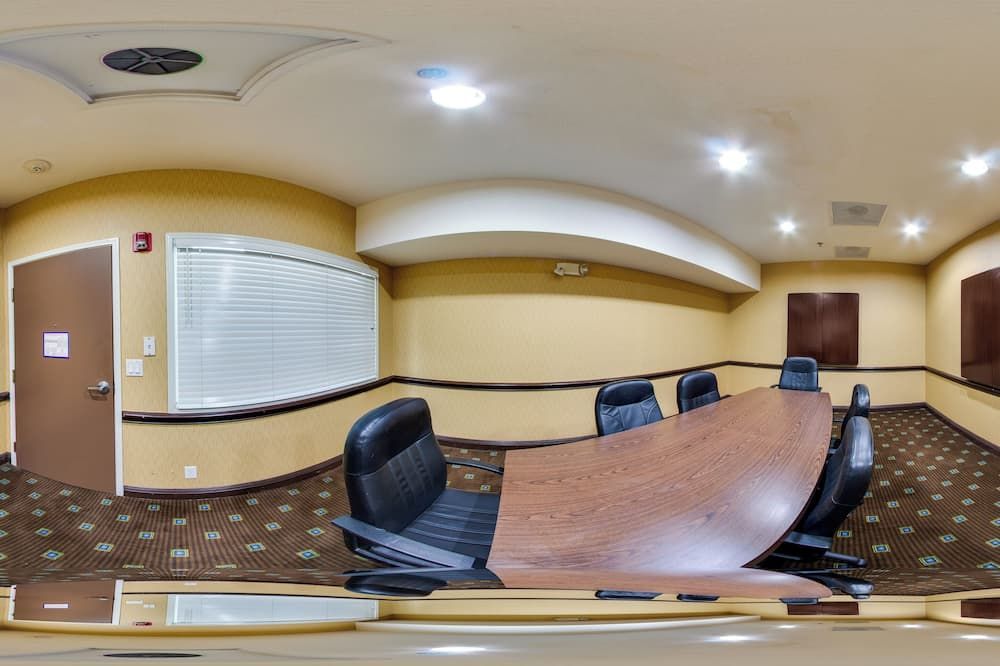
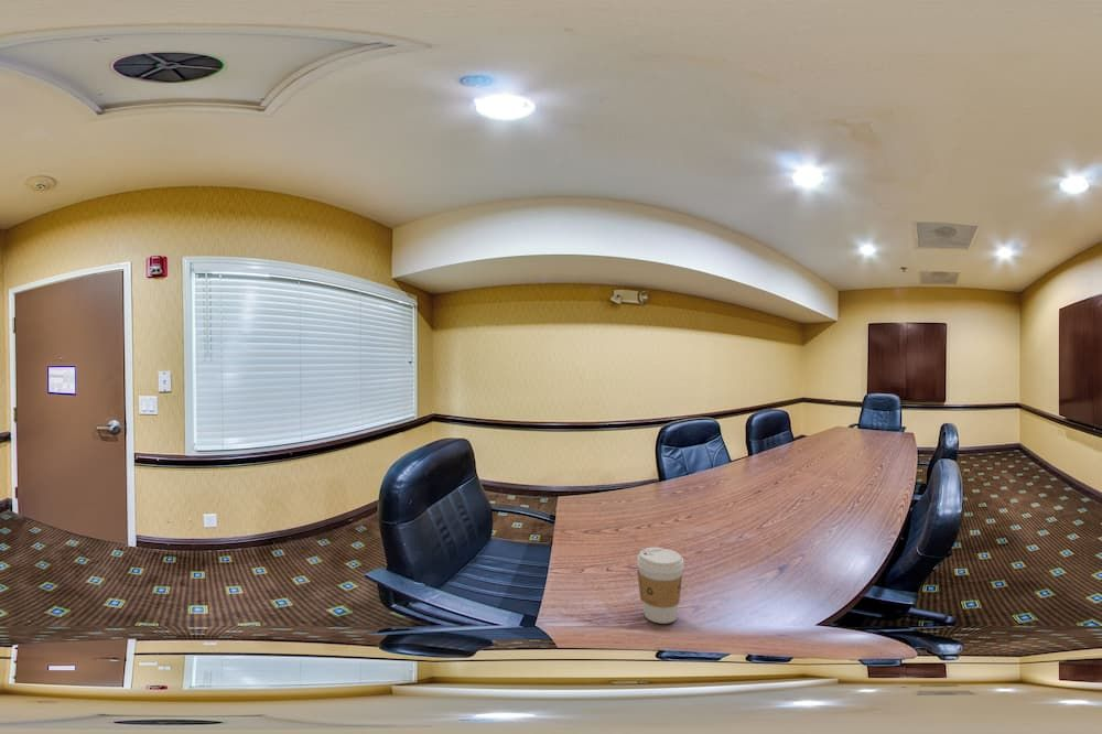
+ coffee cup (660, 583)
